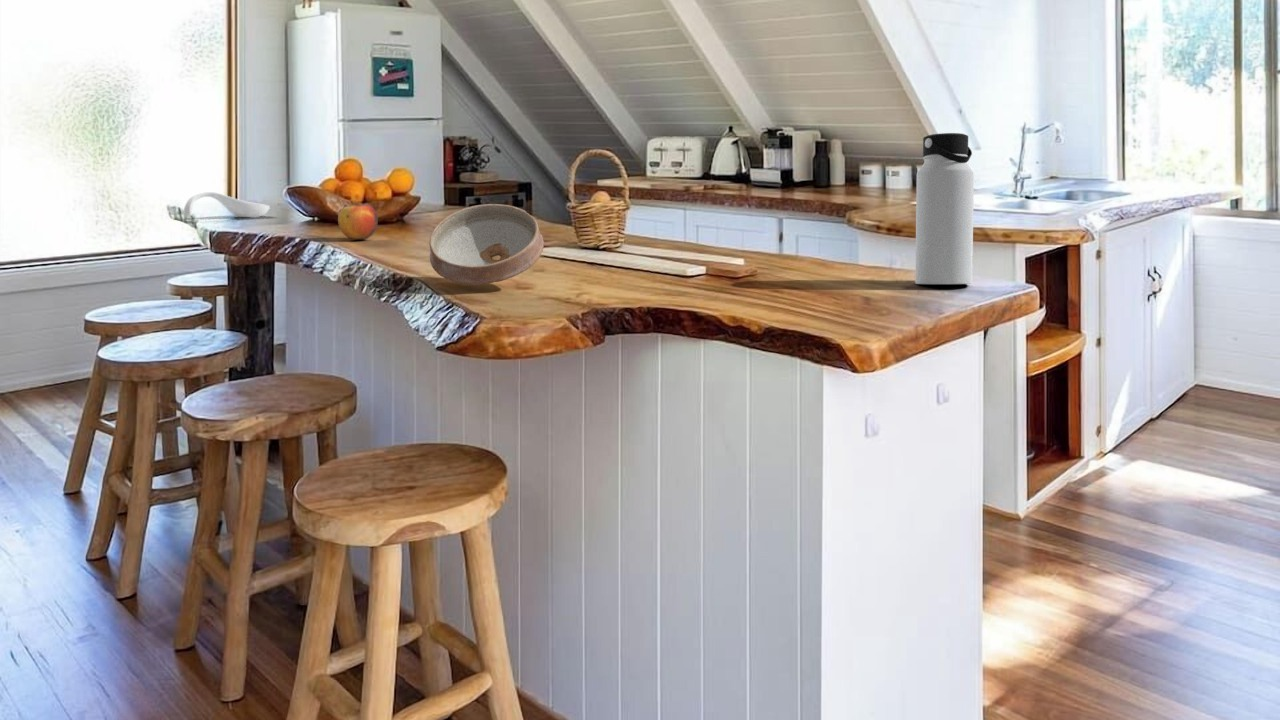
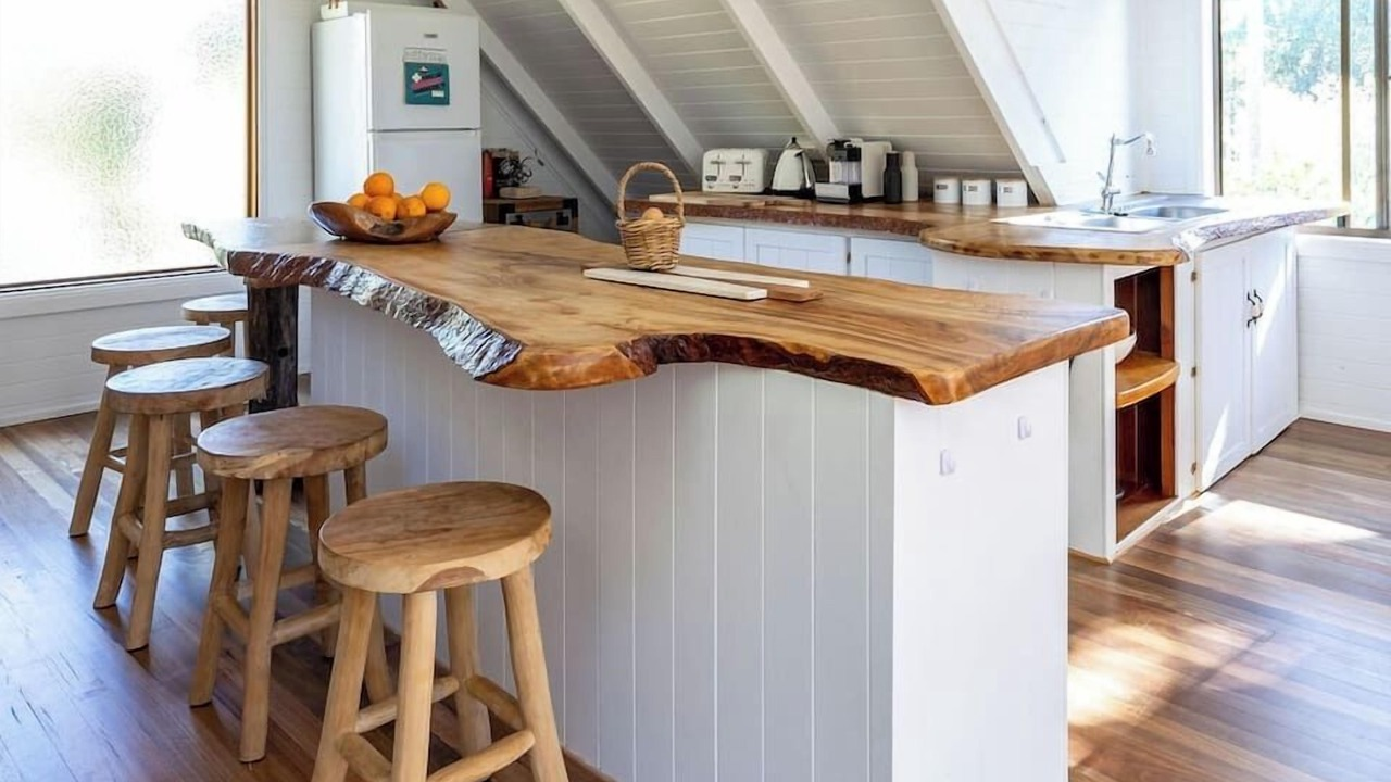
- apple (357, 222)
- water bottle (944, 210)
- spoon rest (227, 205)
- ceramic bowl (485, 243)
